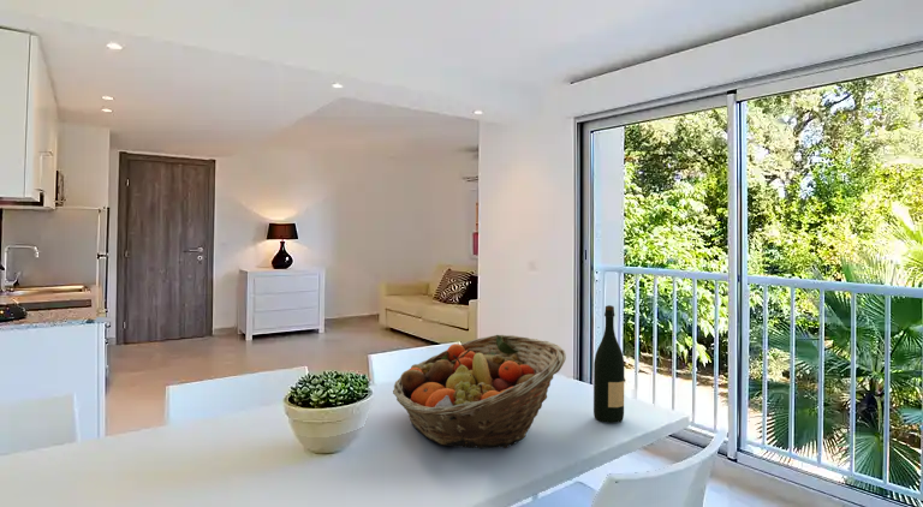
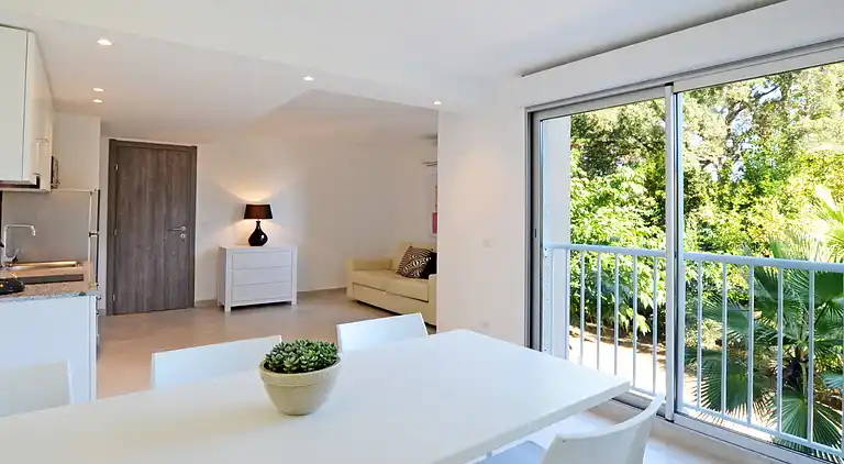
- wine bottle (608, 362)
- fruit basket (476, 383)
